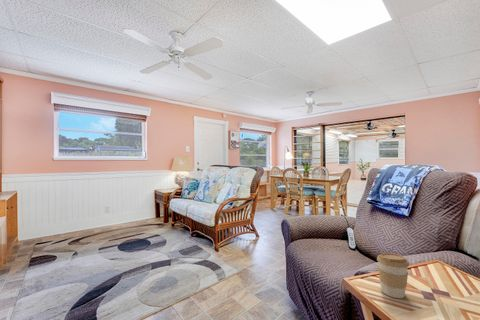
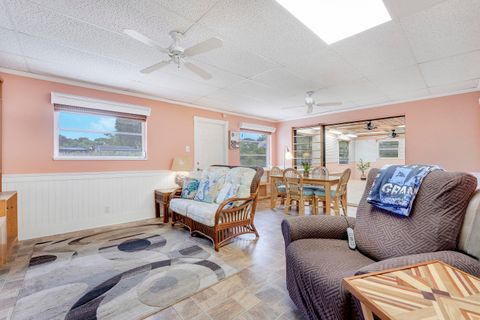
- coffee cup (392, 273)
